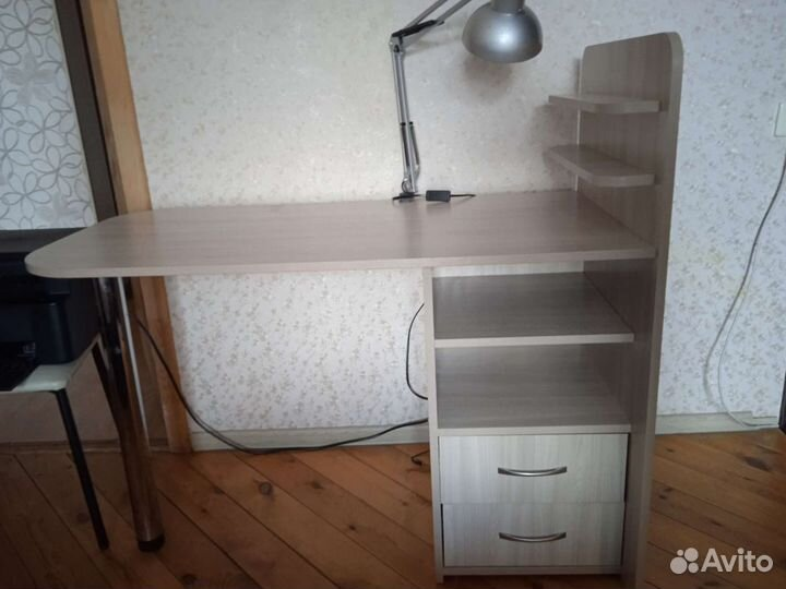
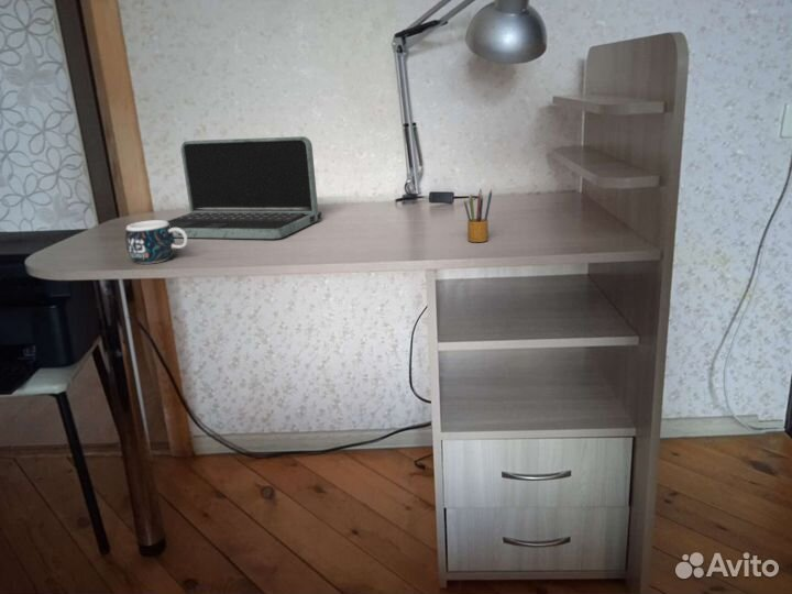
+ mug (157, 241)
+ laptop (229, 185)
+ pencil box (477, 216)
